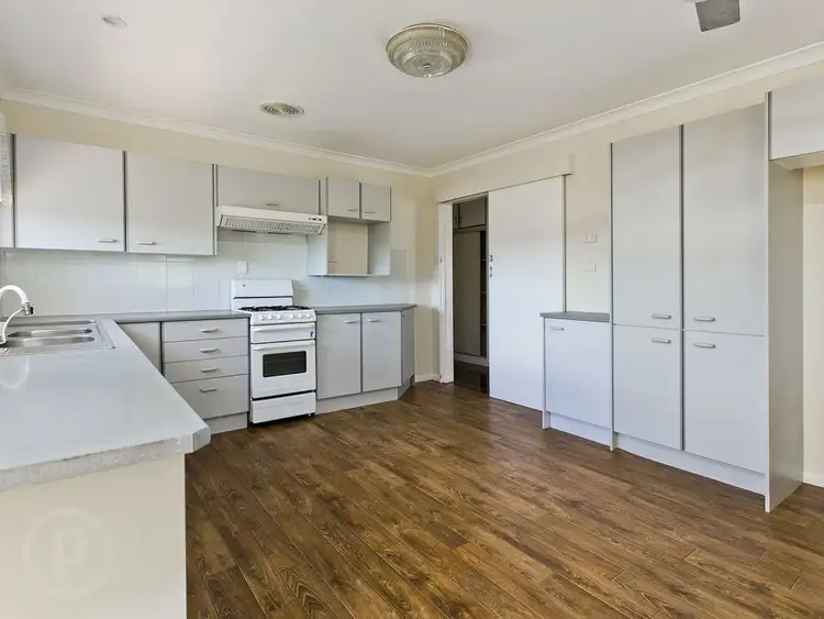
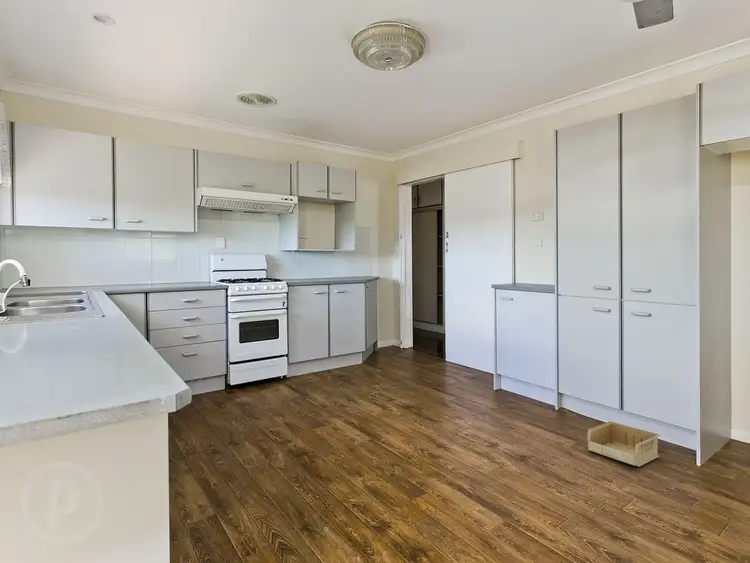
+ storage bin (622, 442)
